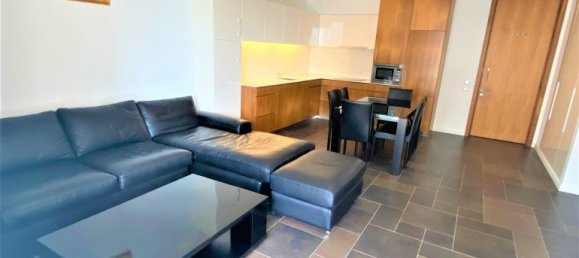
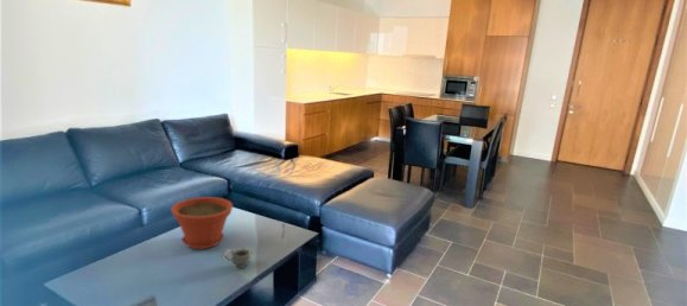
+ cup (238, 256)
+ plant pot (203, 224)
